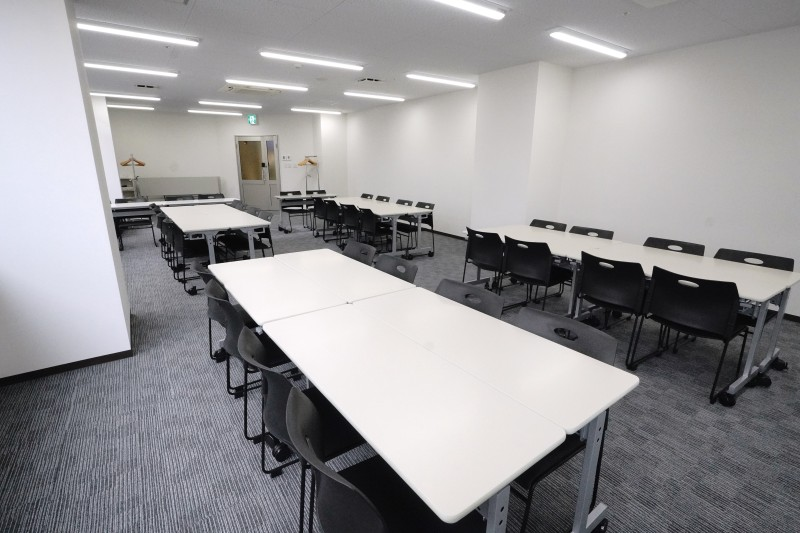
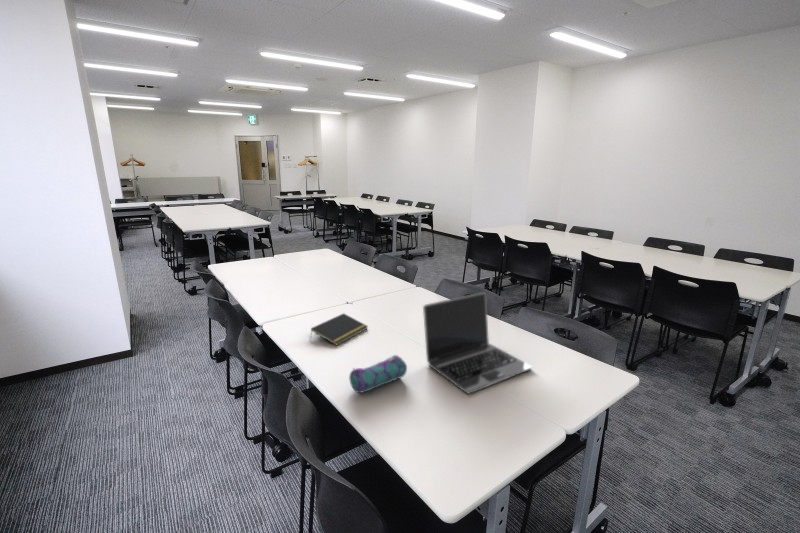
+ notepad (340, 328)
+ laptop (477, 337)
+ pencil case (378, 372)
